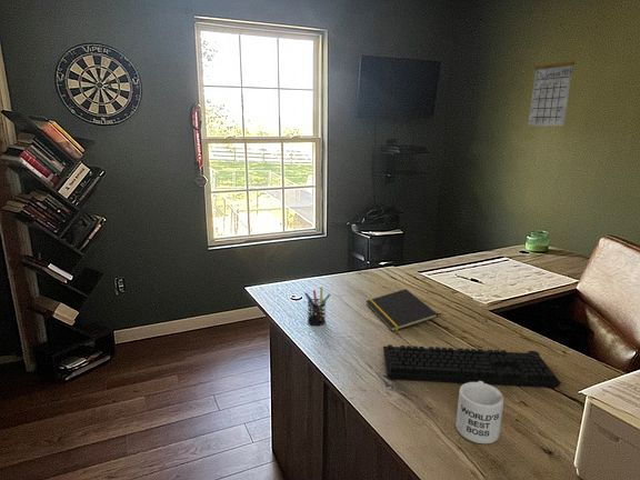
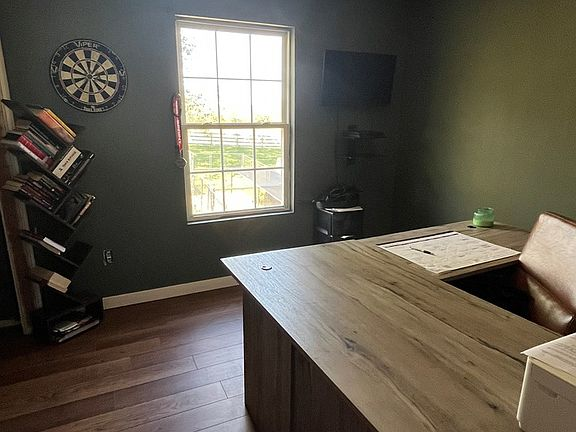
- mug (479, 407)
- pen holder (318, 306)
- keyboard (464, 363)
- calendar (550, 88)
- notepad (399, 308)
